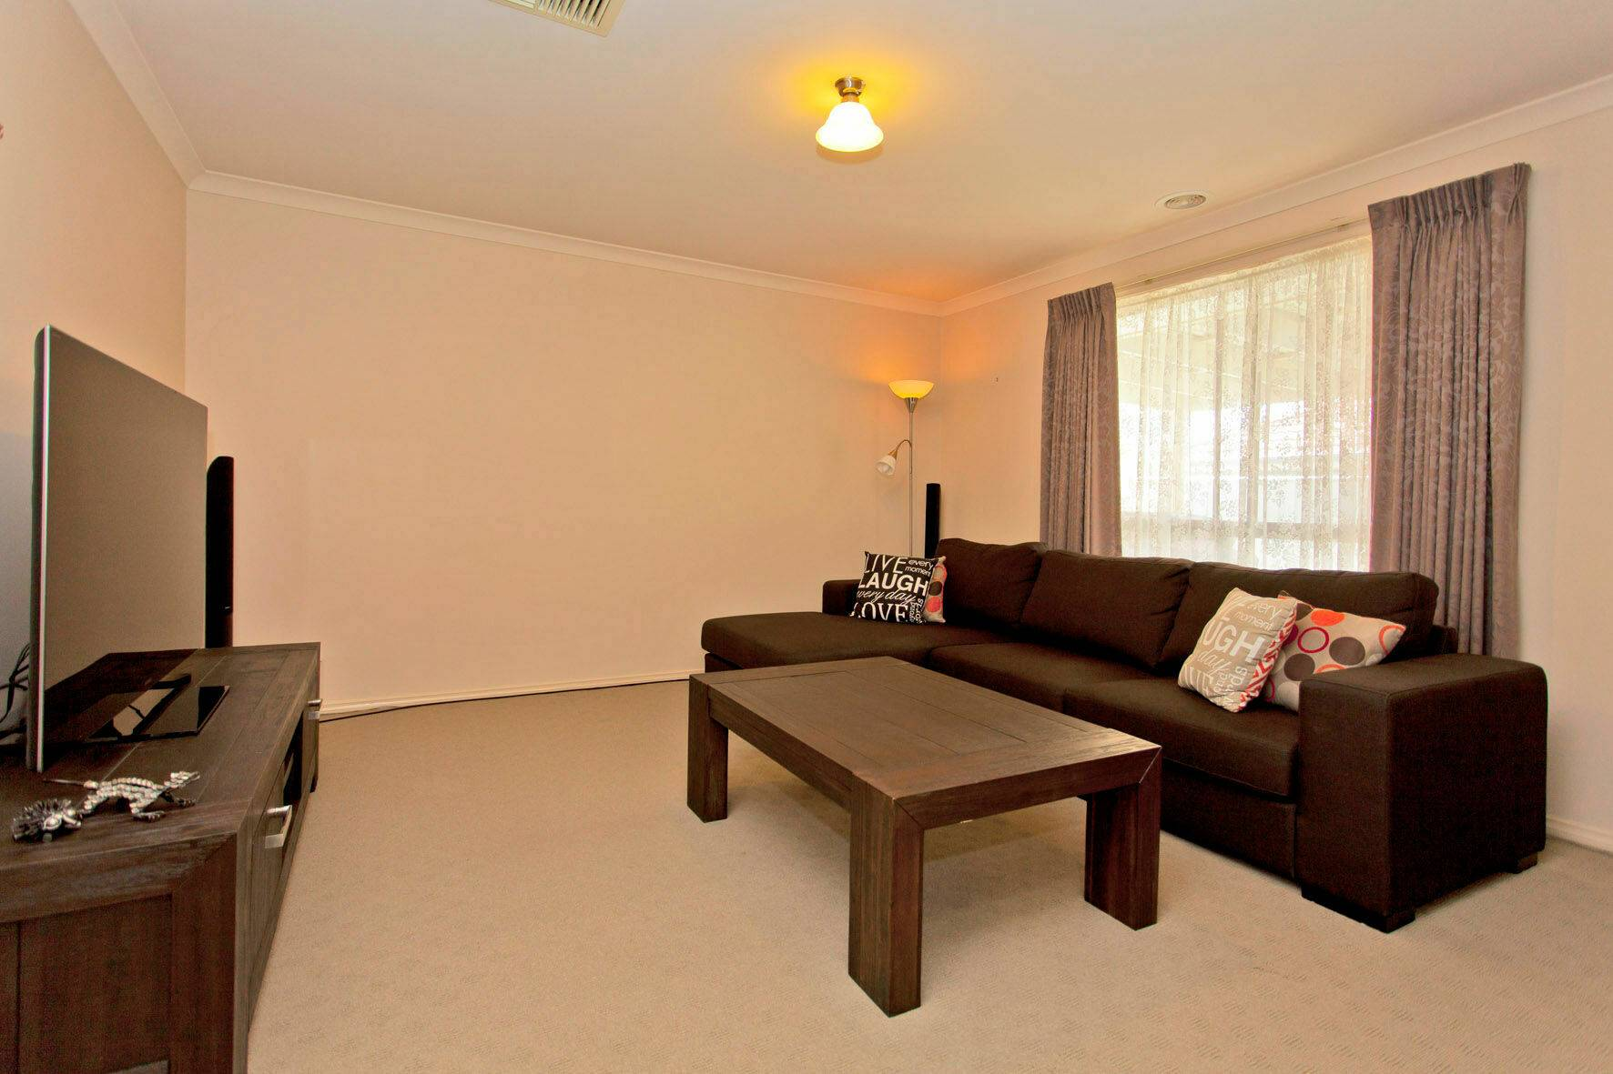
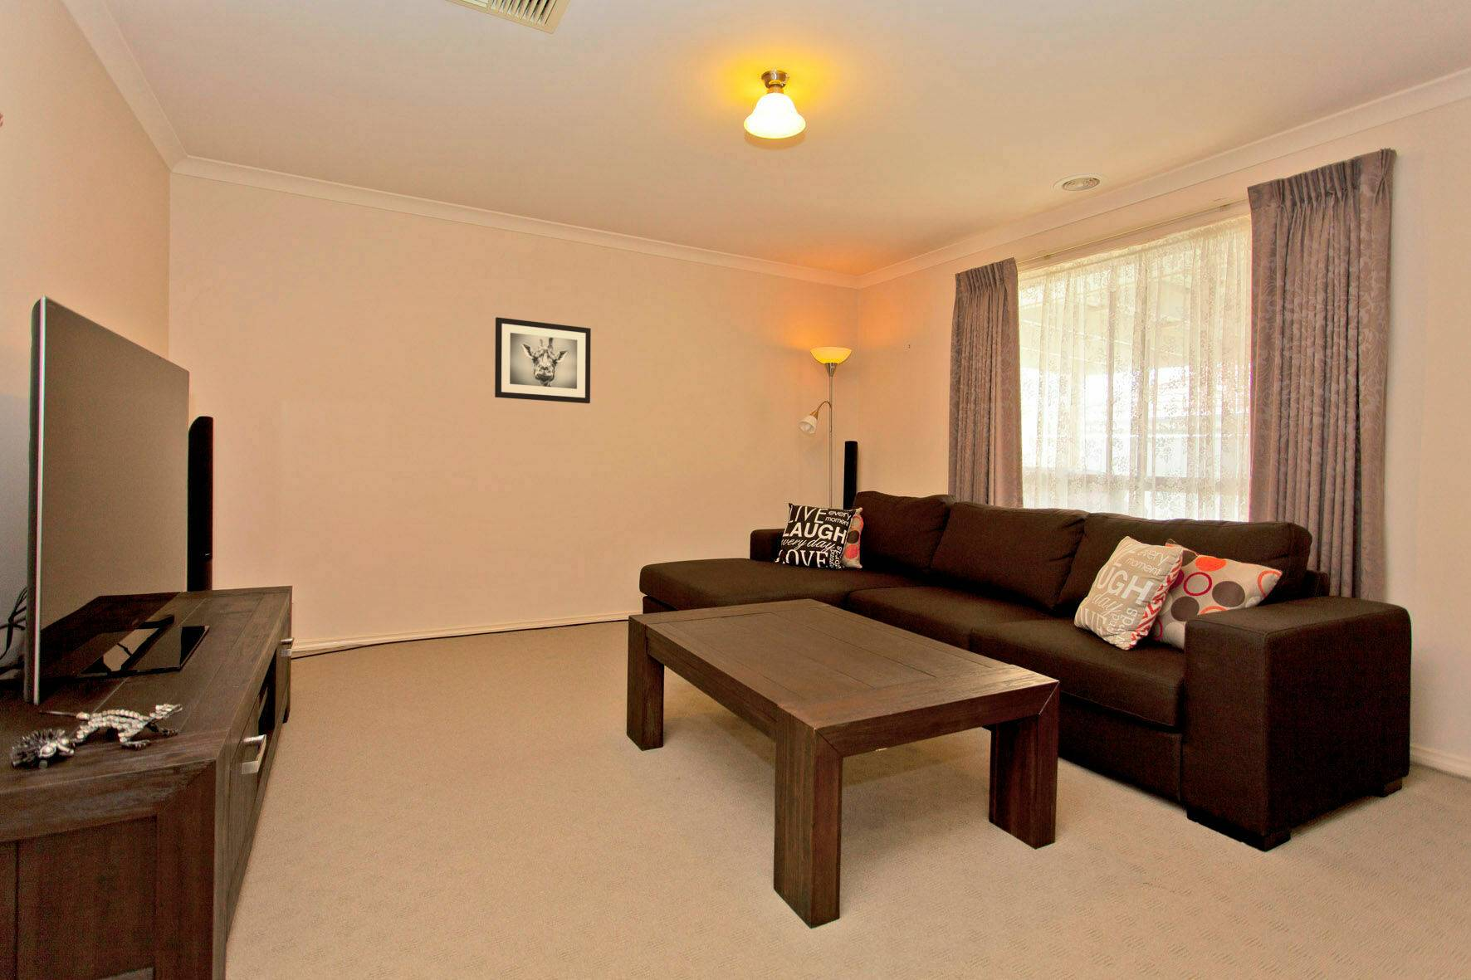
+ wall art (544, 362)
